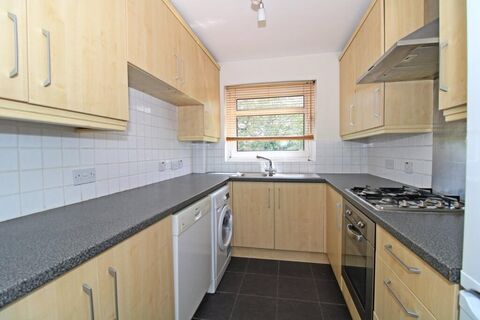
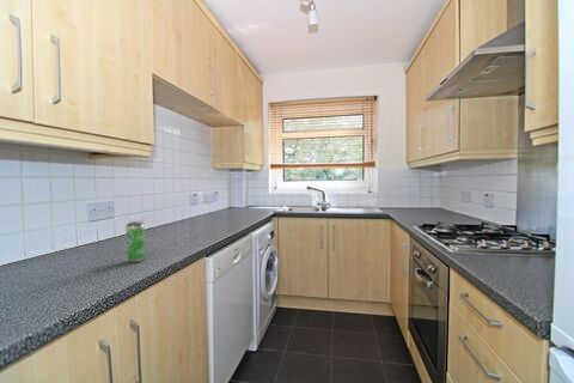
+ beverage can (135, 241)
